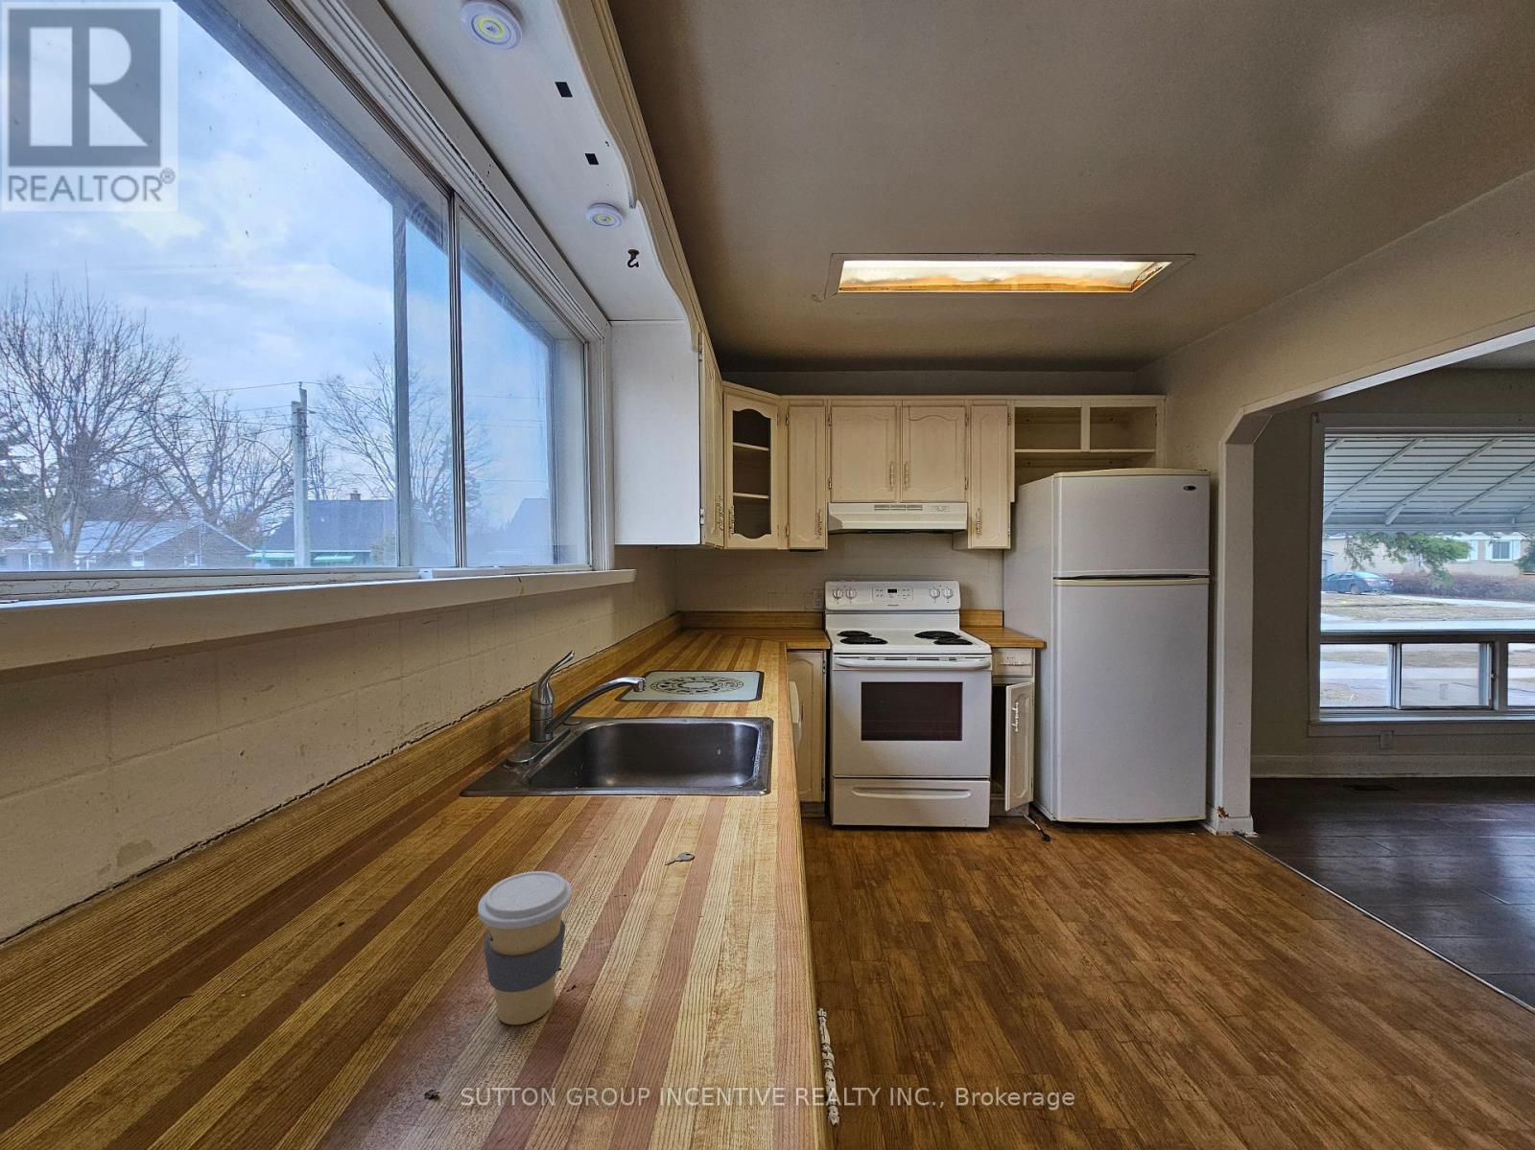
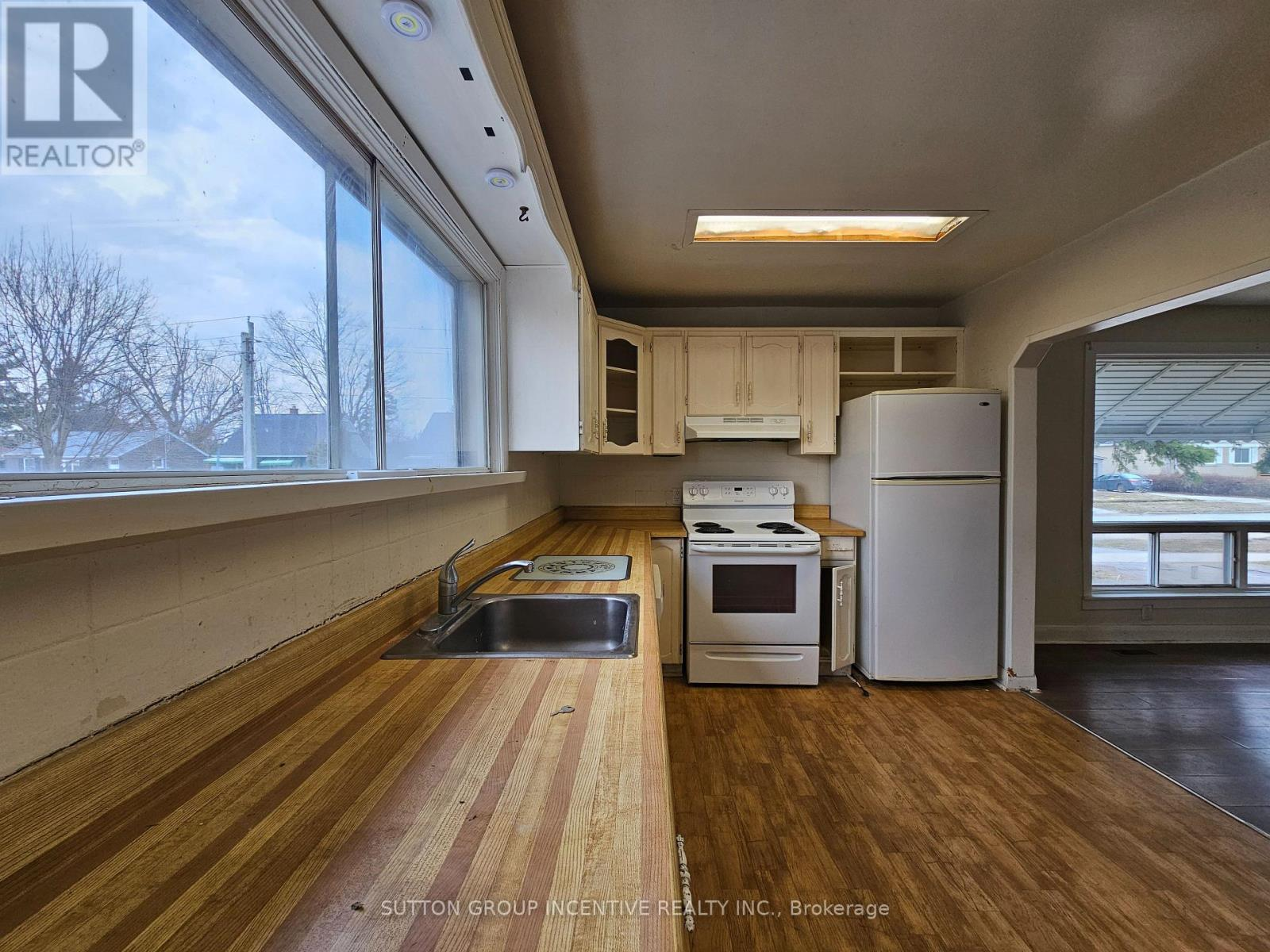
- coffee cup (526, 947)
